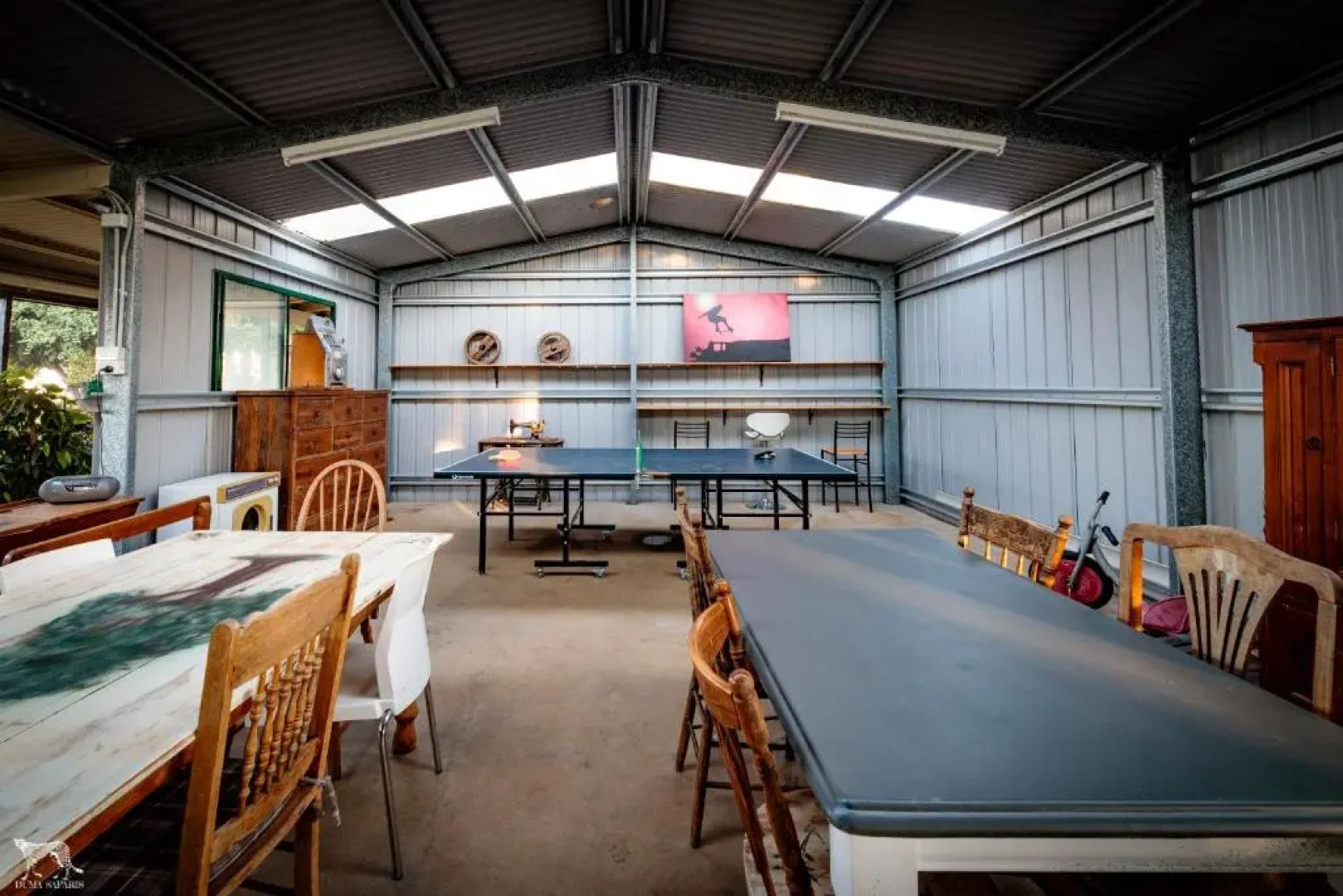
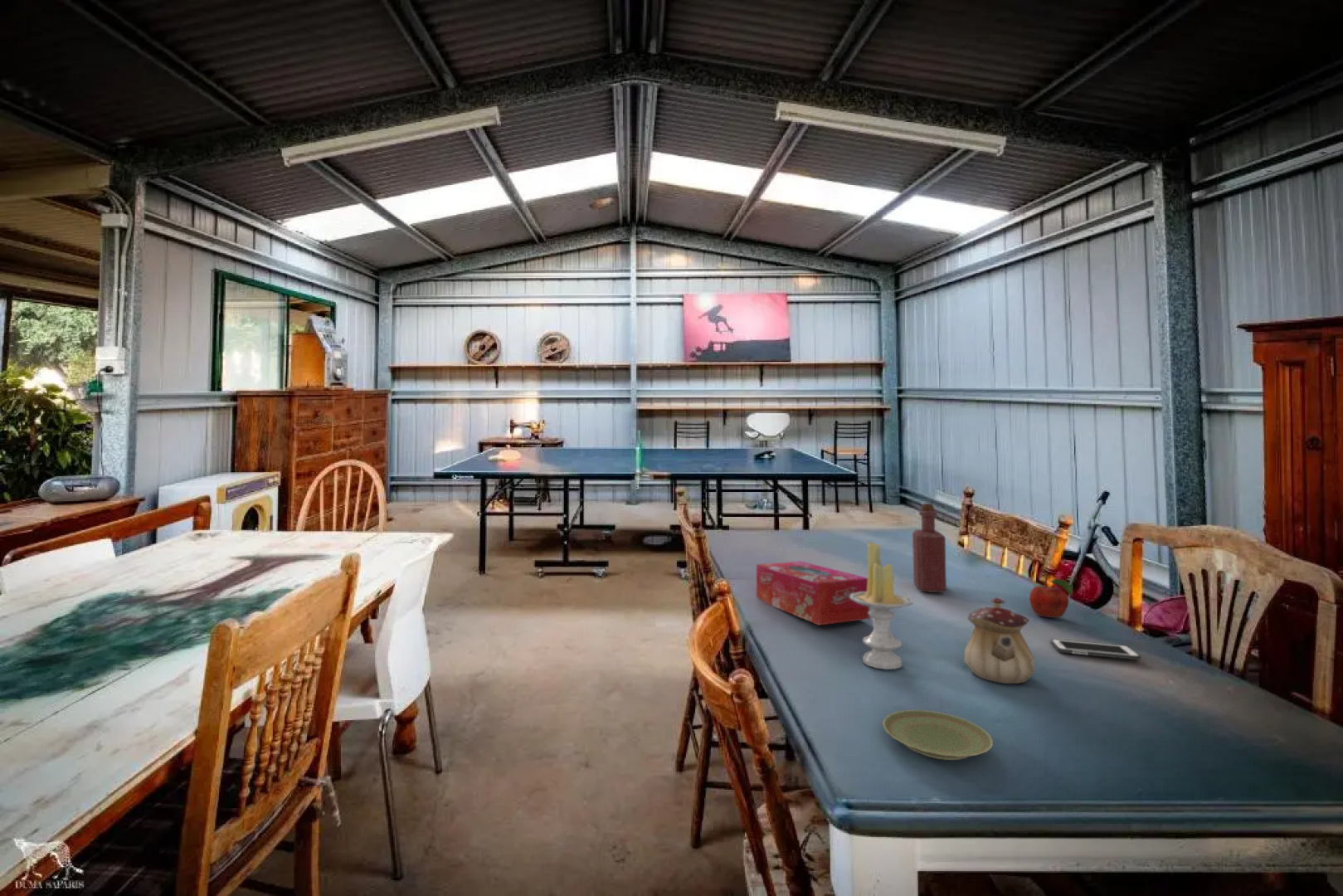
+ tissue box (809, 589)
+ cell phone (1093, 649)
+ fruit (1050, 597)
+ candle (881, 602)
+ plate (936, 737)
+ bottle (928, 546)
+ teapot (997, 635)
